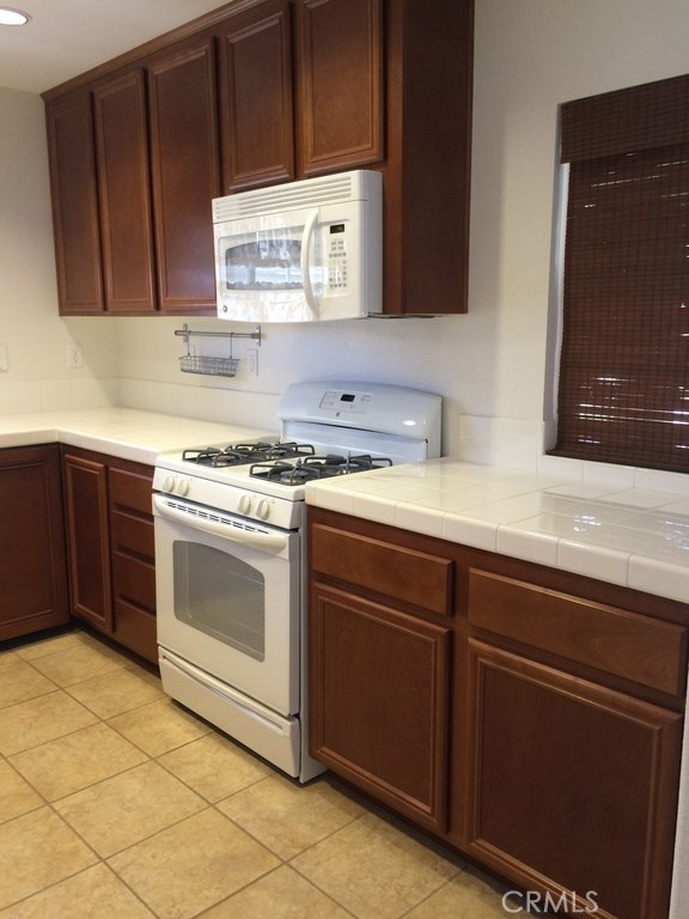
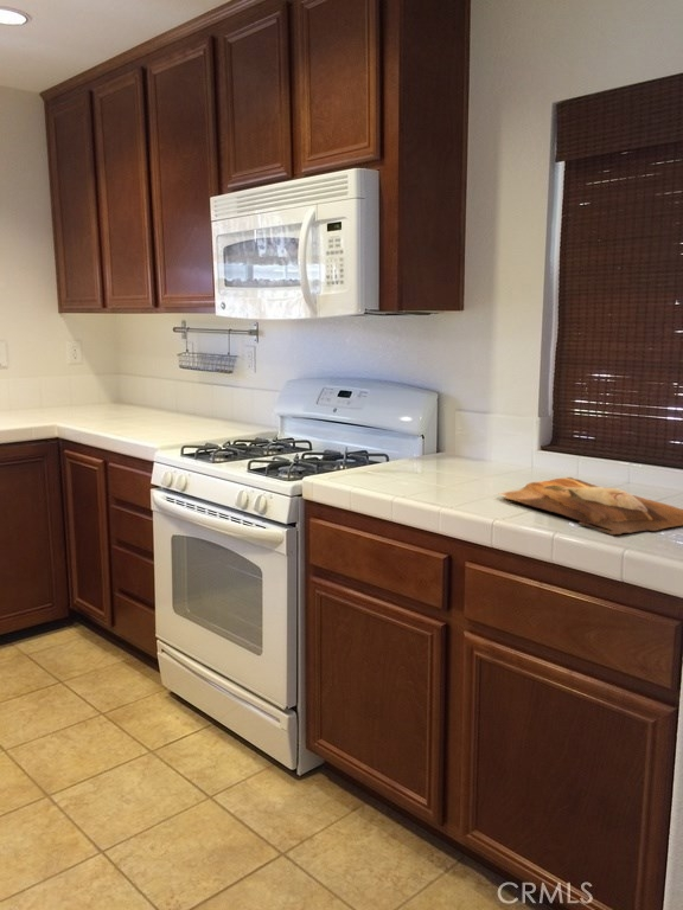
+ cutting board (600, 496)
